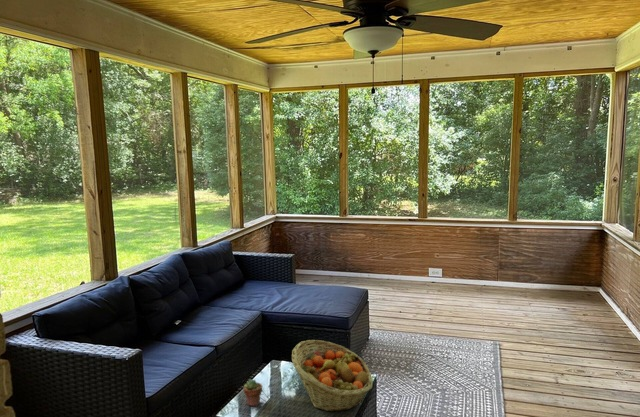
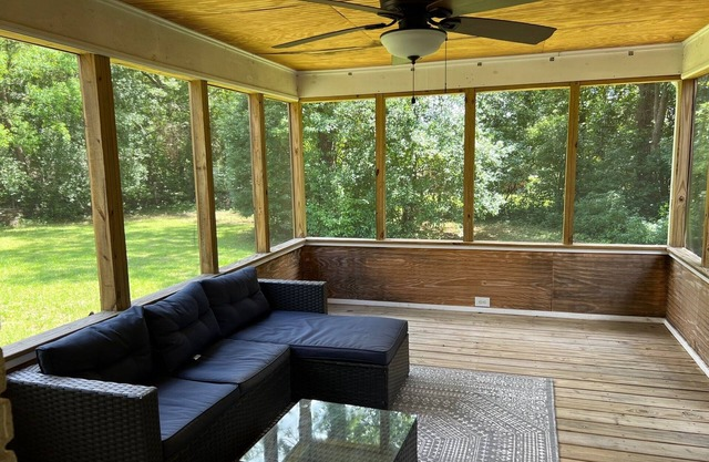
- fruit basket (332, 372)
- potted succulent (252, 391)
